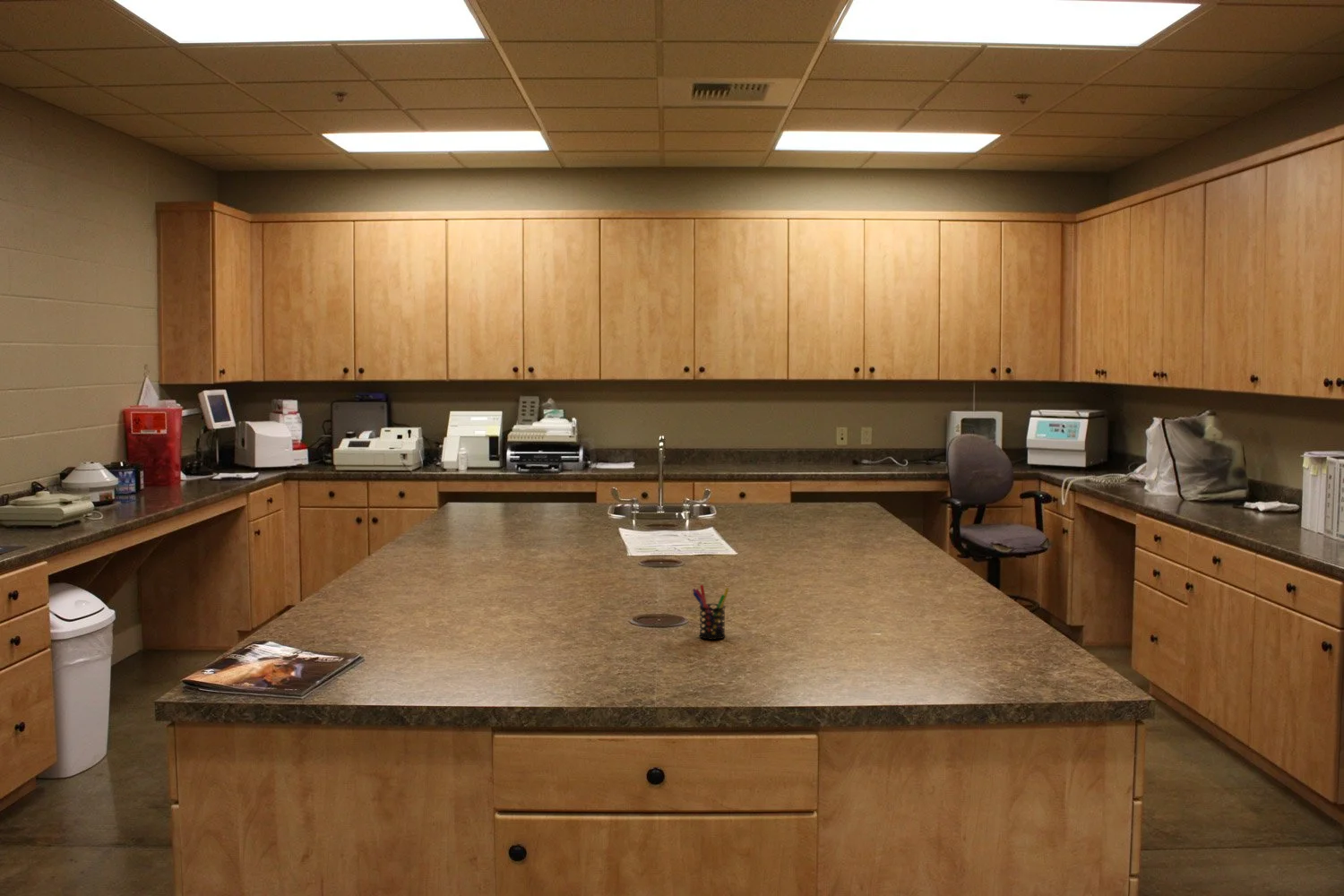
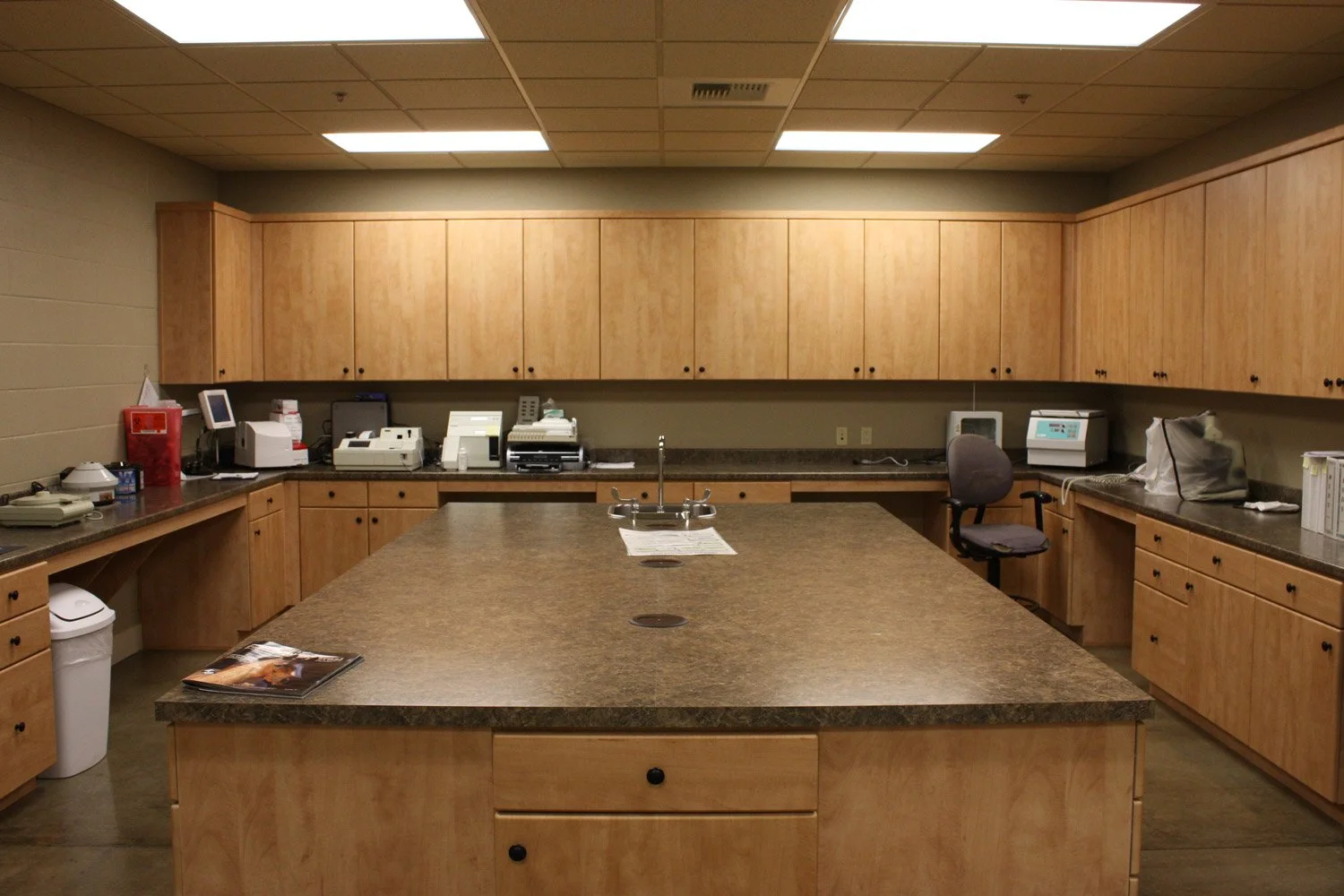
- pen holder (712, 610)
